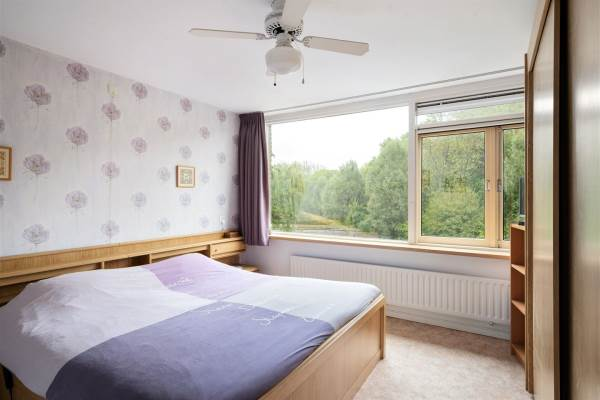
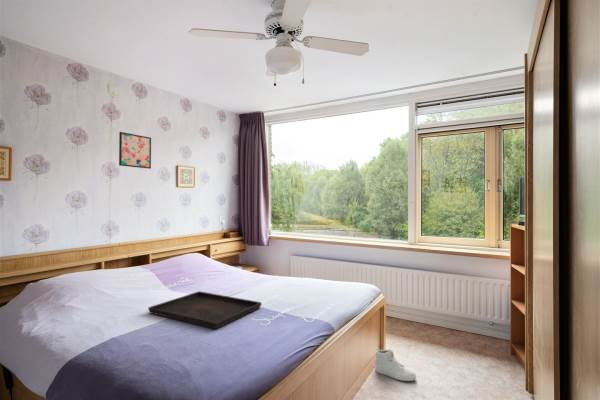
+ wall art (135, 151)
+ sneaker (394, 363)
+ serving tray (206, 307)
